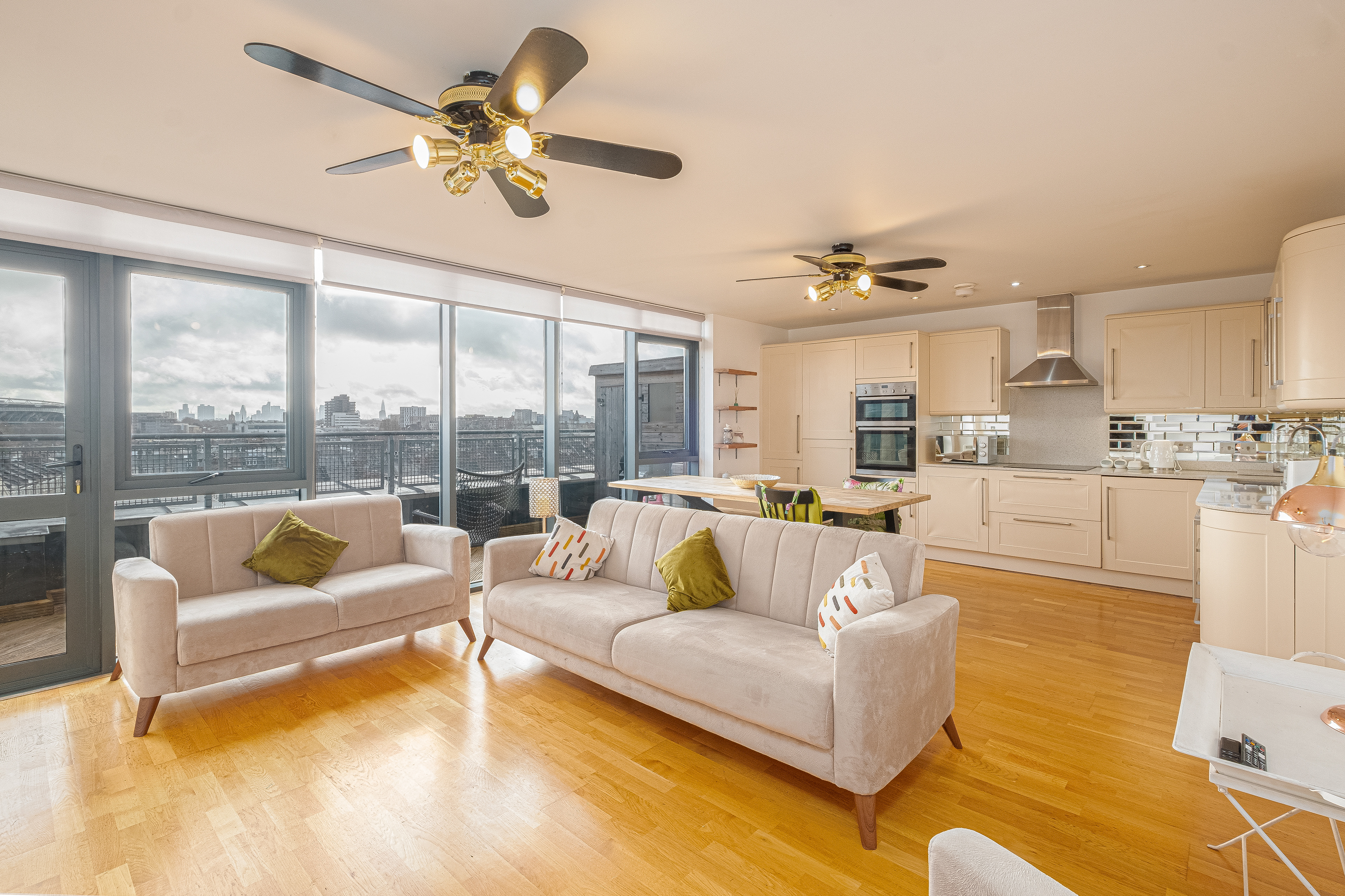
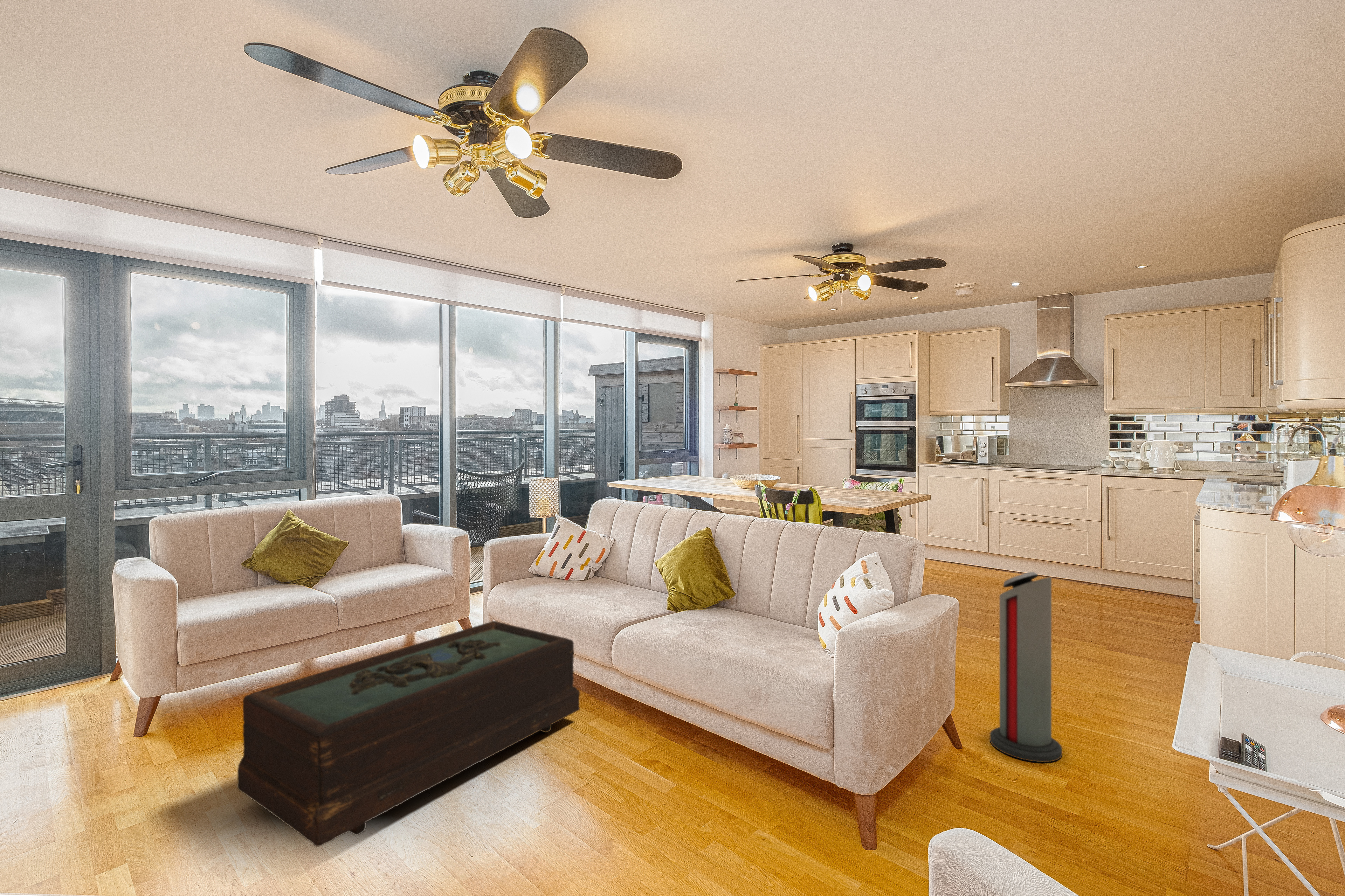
+ coffee table (430, 709)
+ air purifier (1025, 658)
